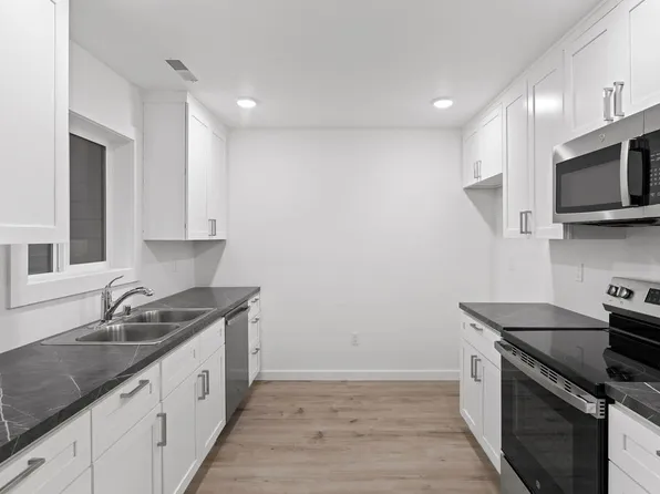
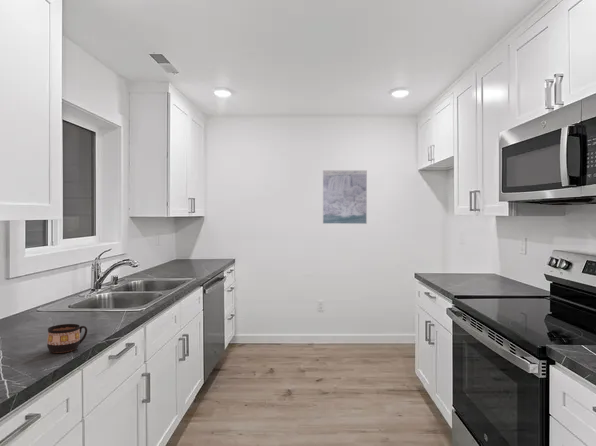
+ cup (65, 338)
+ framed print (344, 197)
